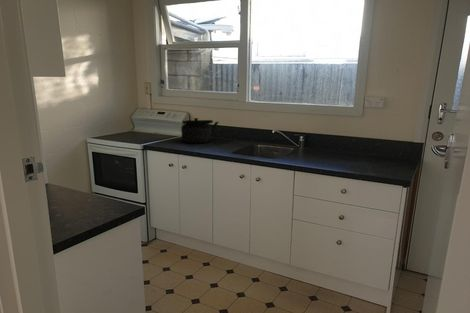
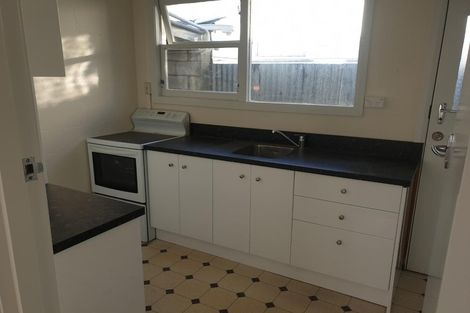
- kettle (197, 129)
